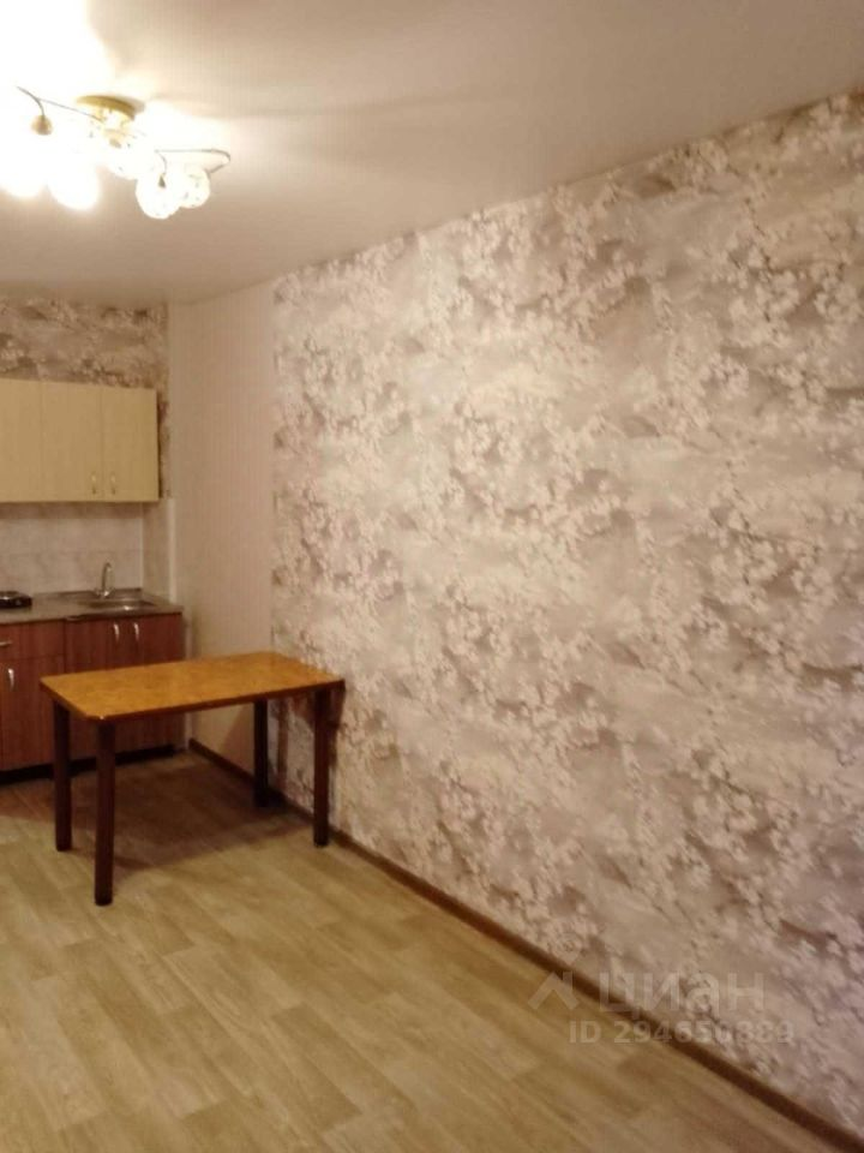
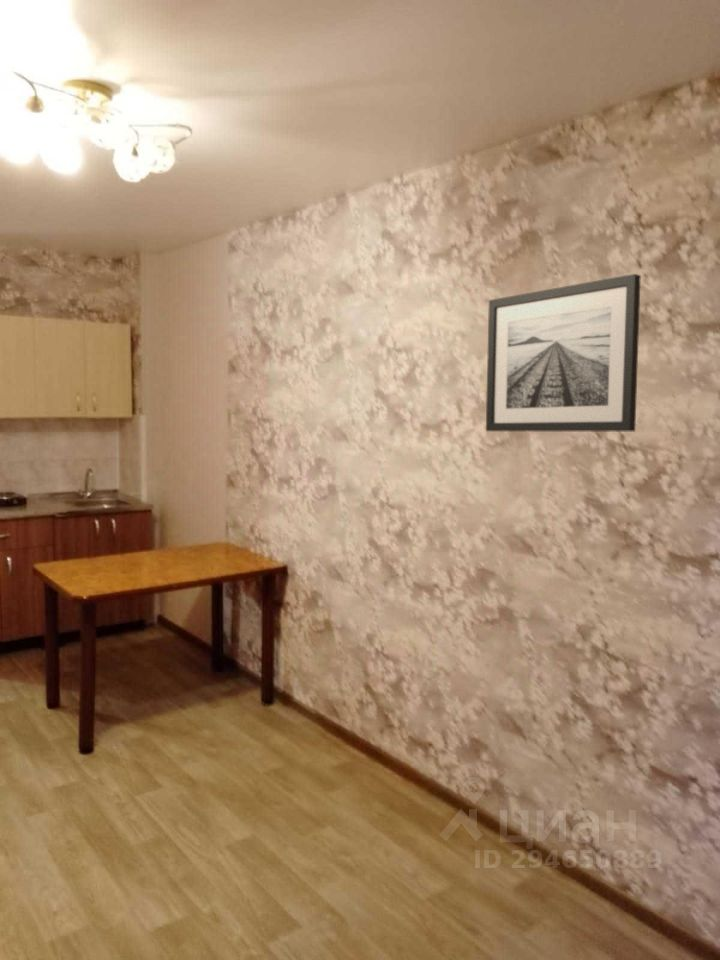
+ wall art (556, 360)
